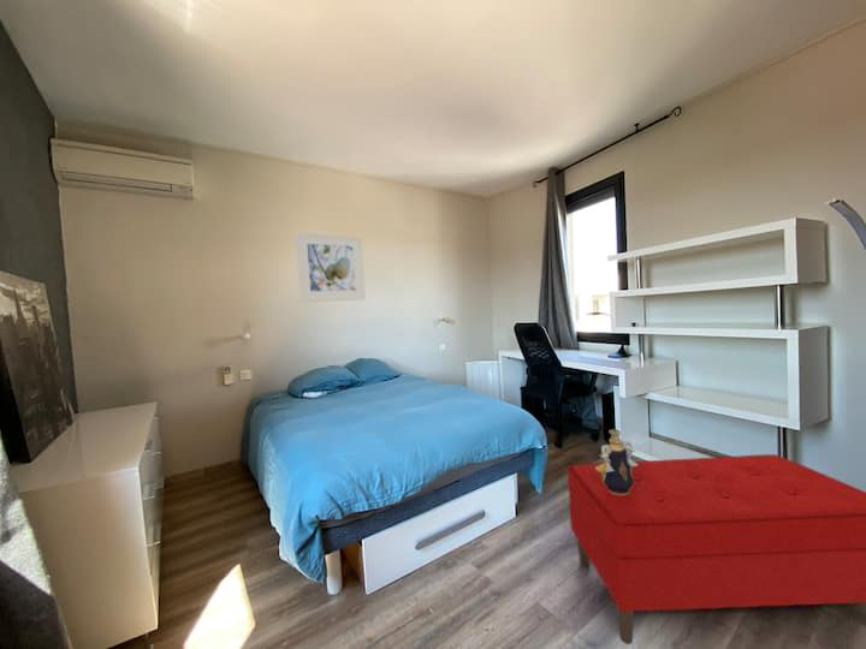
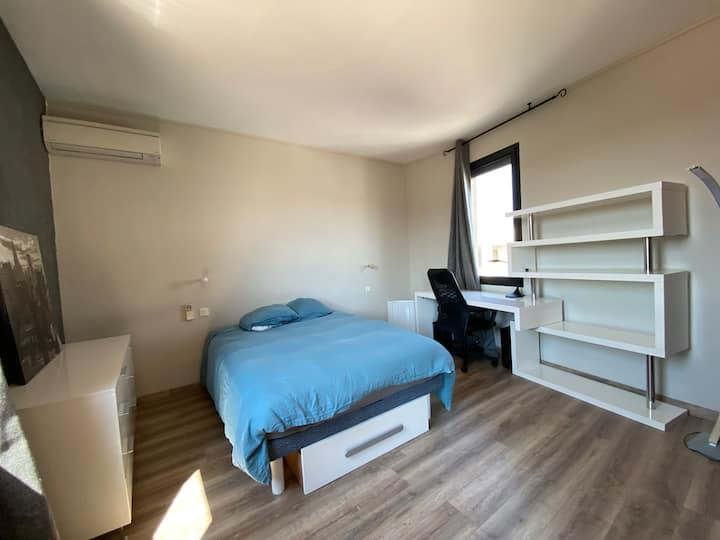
- bench (710, 537)
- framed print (332, 267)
- decorative vase (616, 459)
